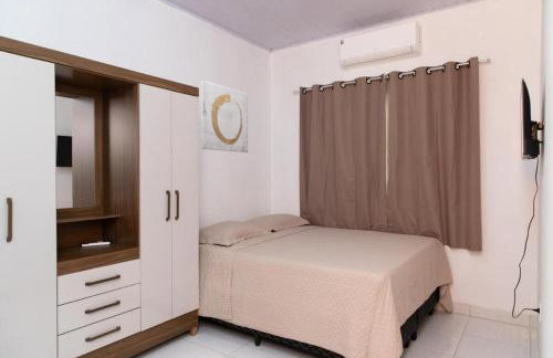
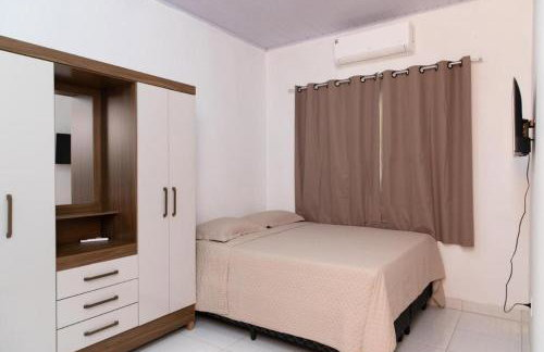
- wall art (226, 118)
